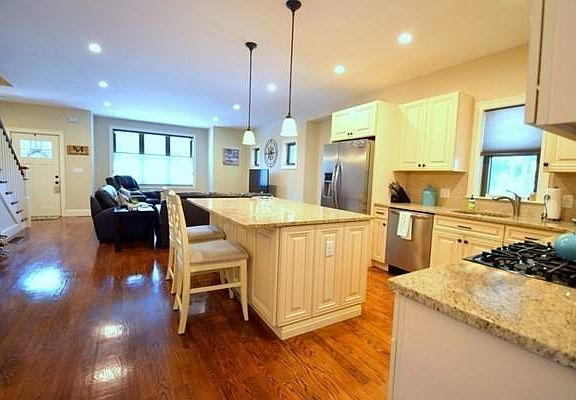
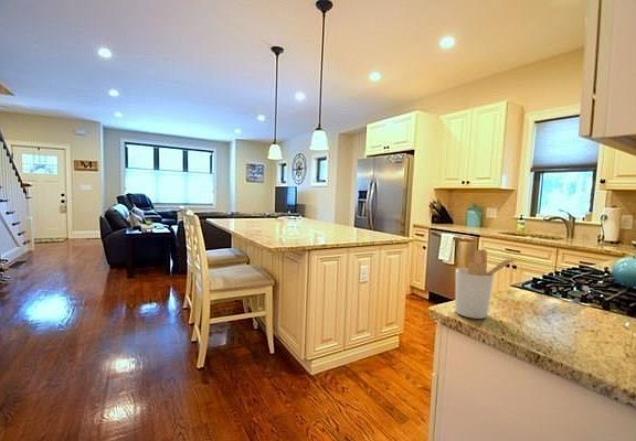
+ utensil holder (483, 283)
